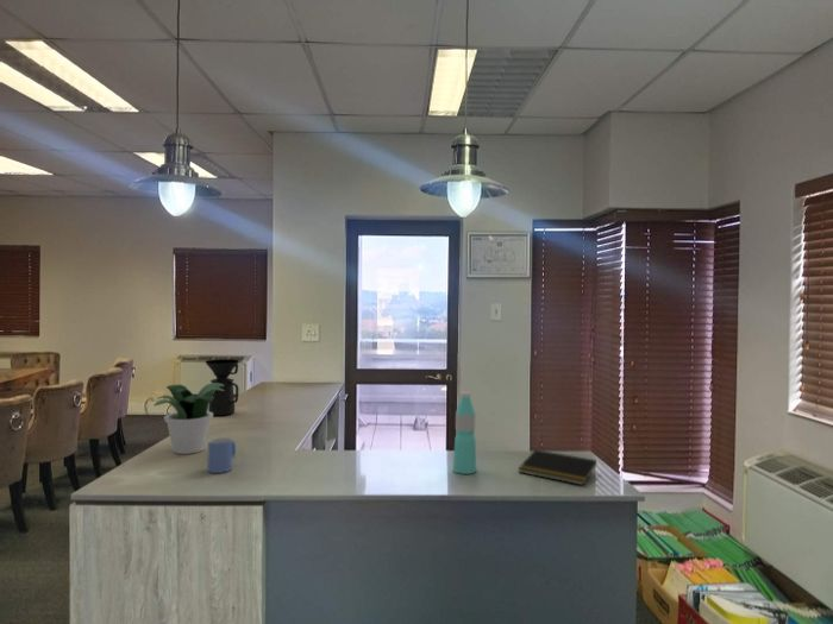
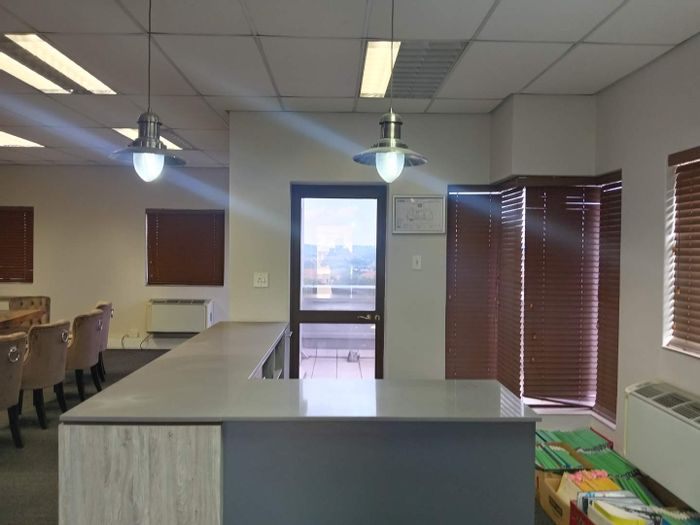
- water bottle (464, 430)
- coffee maker (221, 386)
- mug (224, 453)
- notepad (557, 466)
- potted plant (192, 417)
